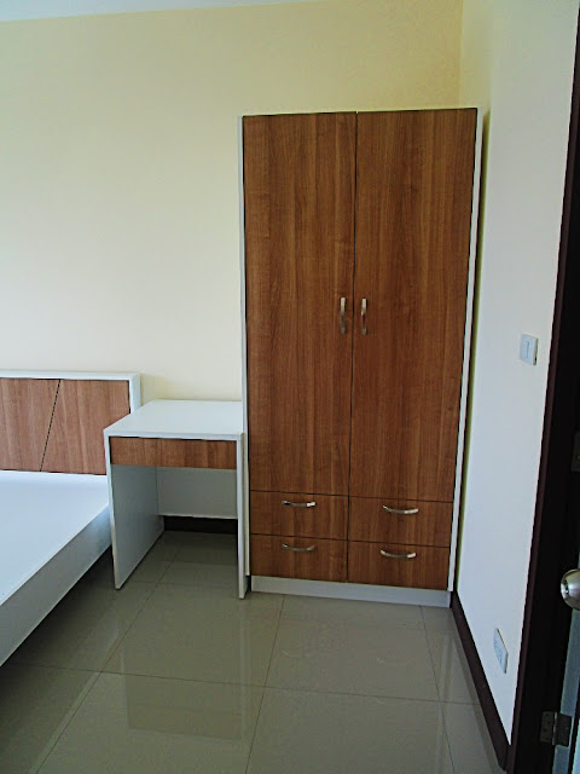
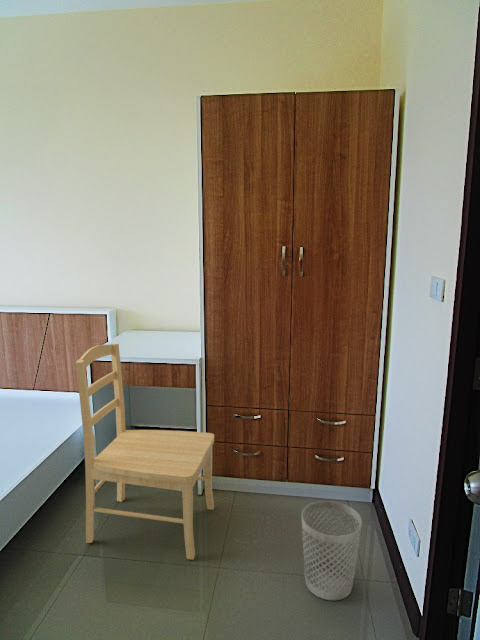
+ wastebasket (329, 550)
+ chair (150, 440)
